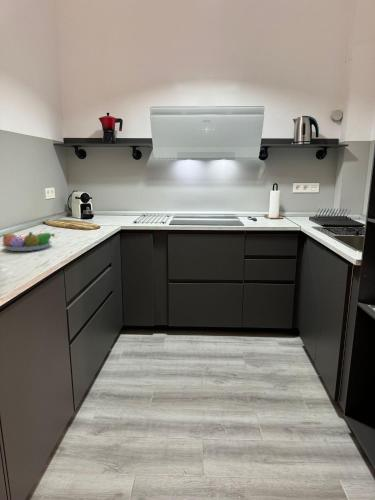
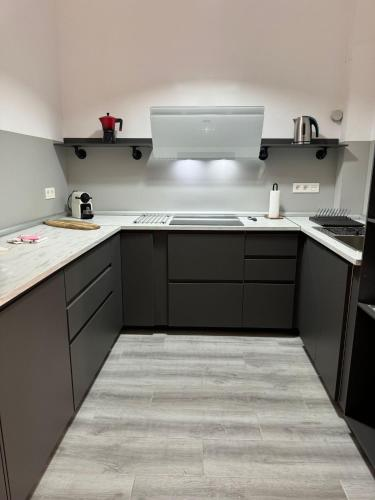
- fruit bowl (28, 238)
